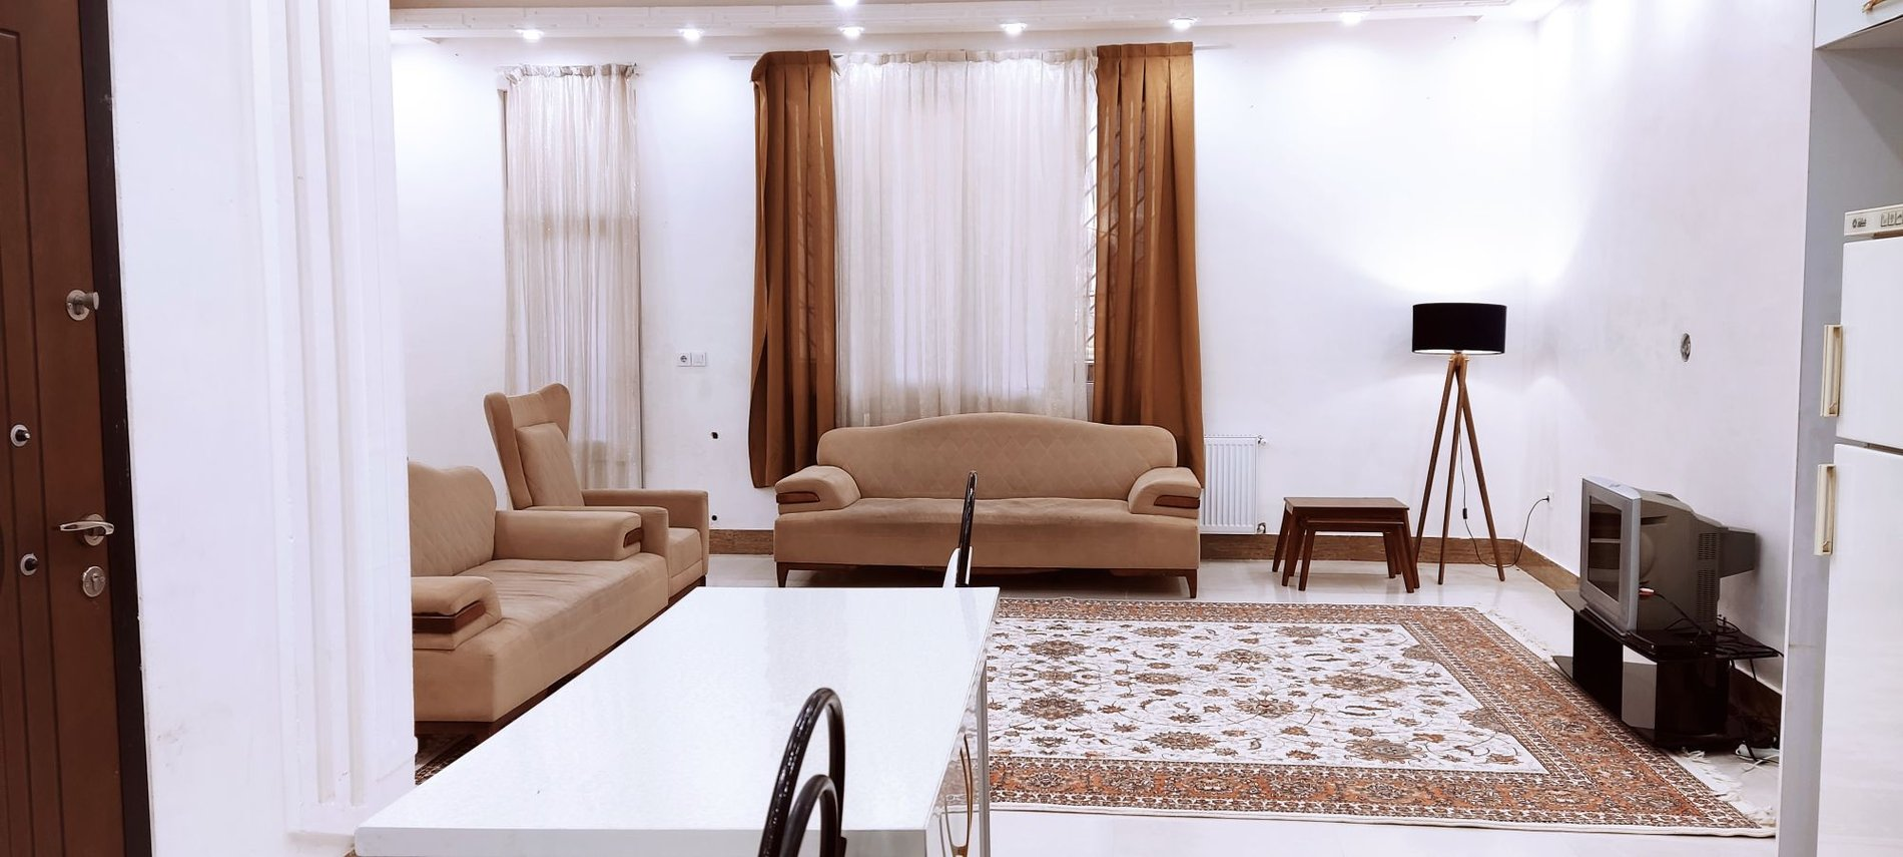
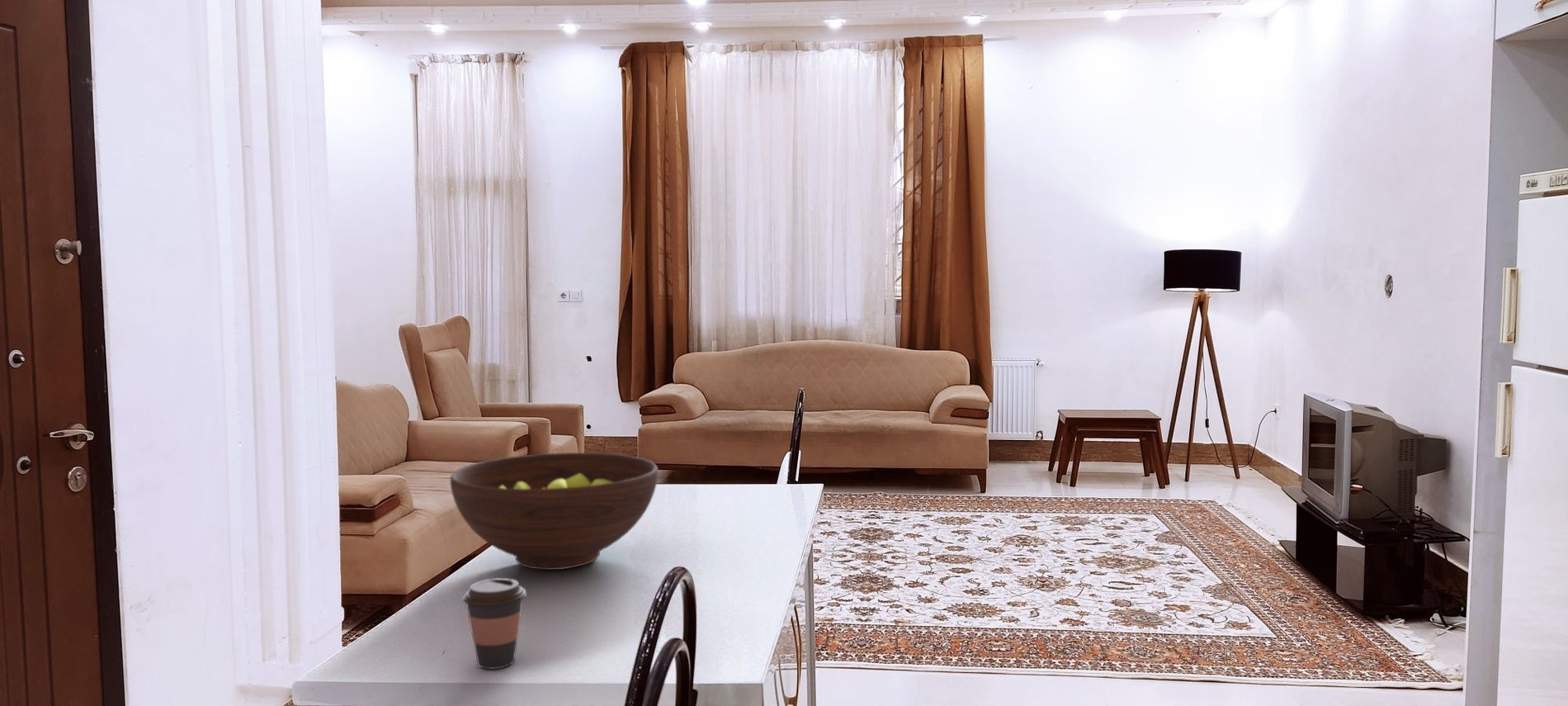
+ coffee cup (495, 623)
+ fruit bowl (557, 515)
